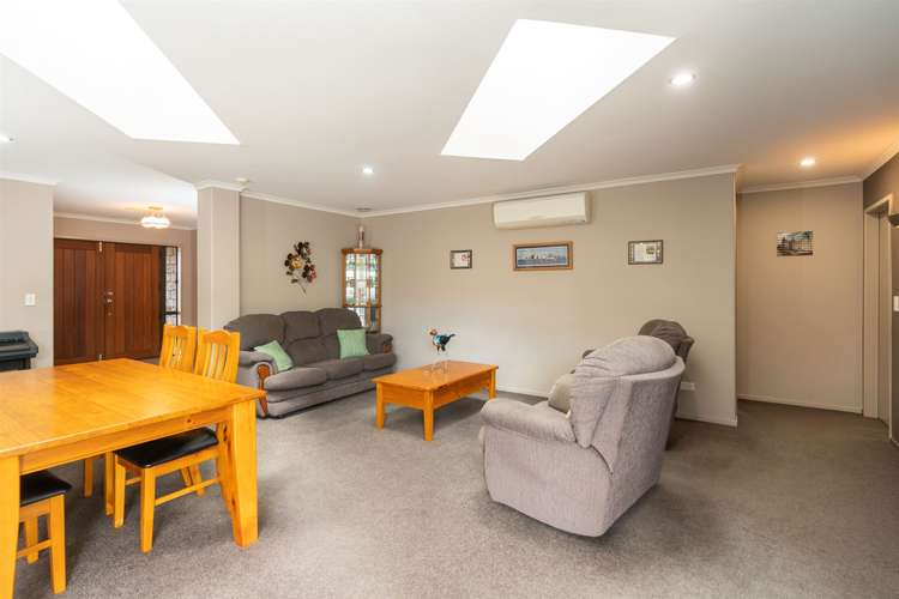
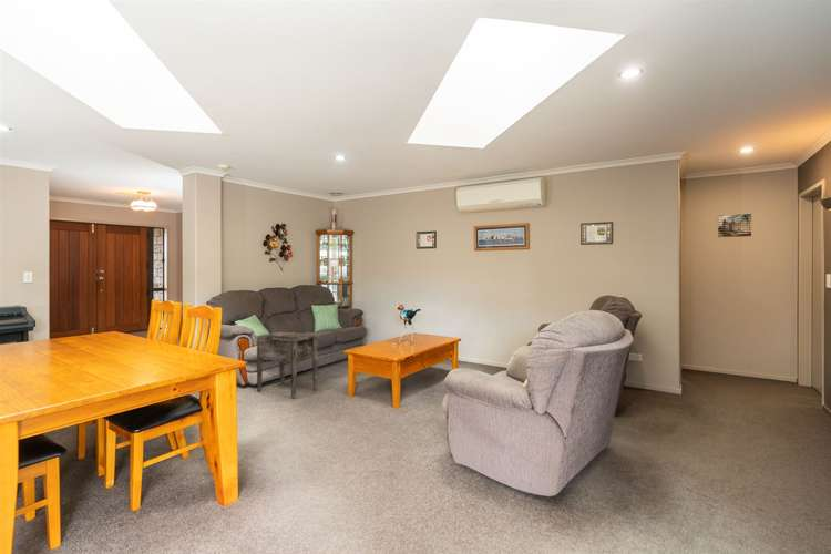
+ side table (287, 361)
